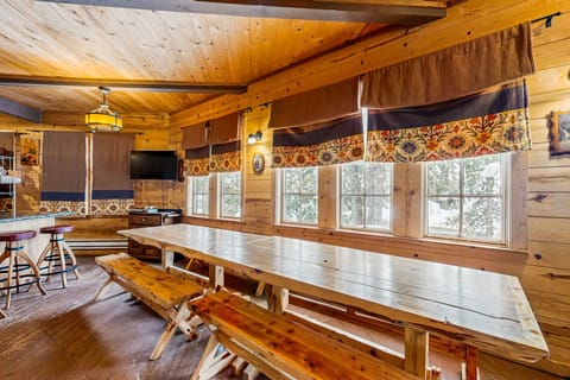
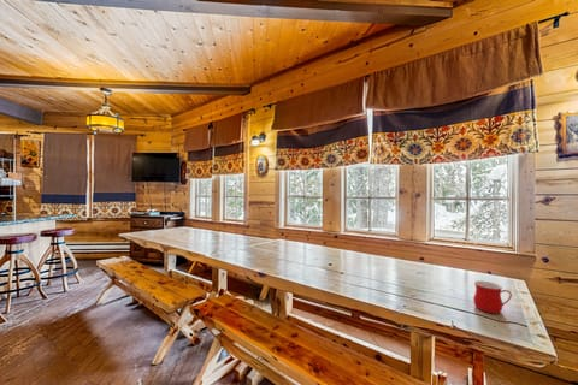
+ mug (491, 297)
